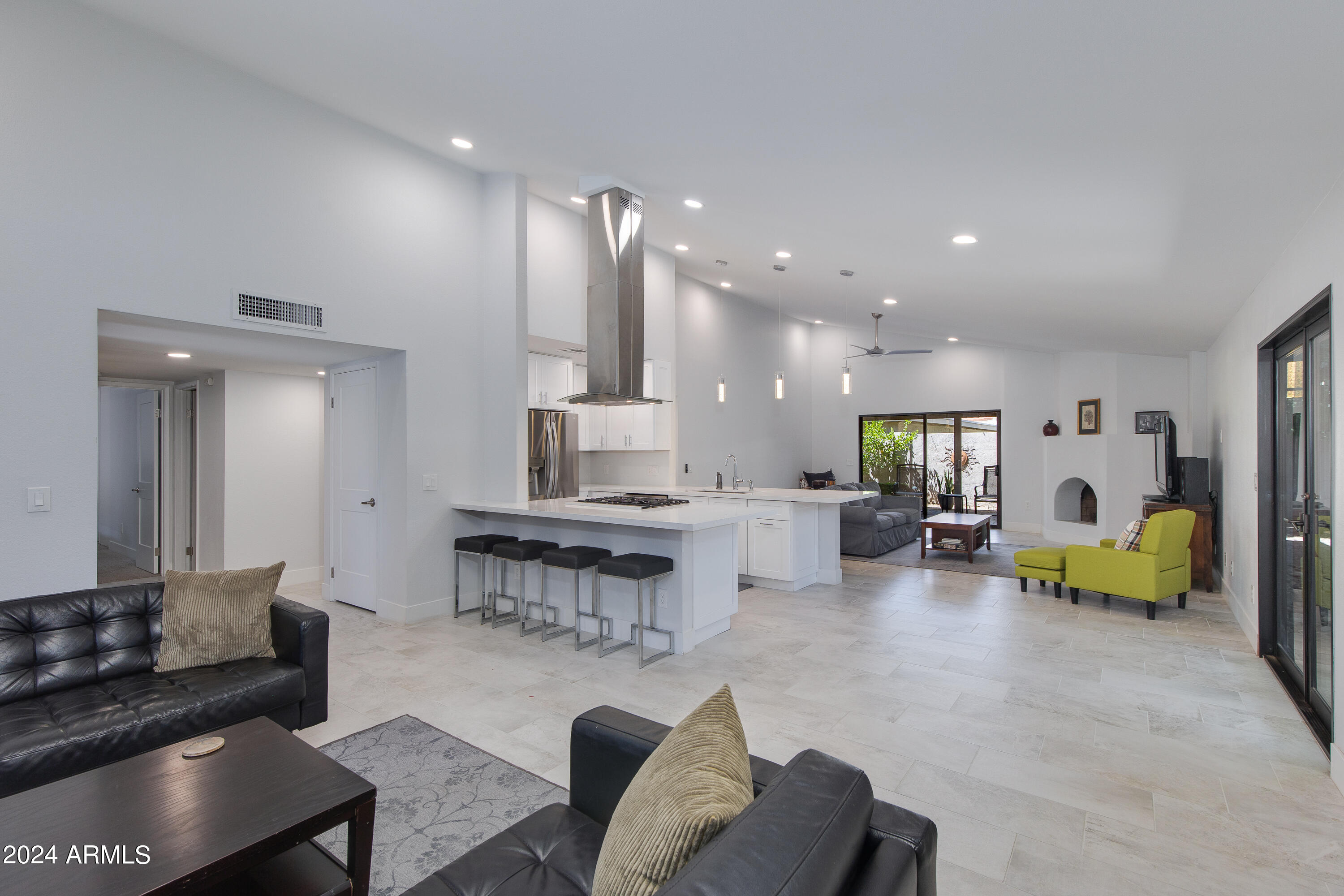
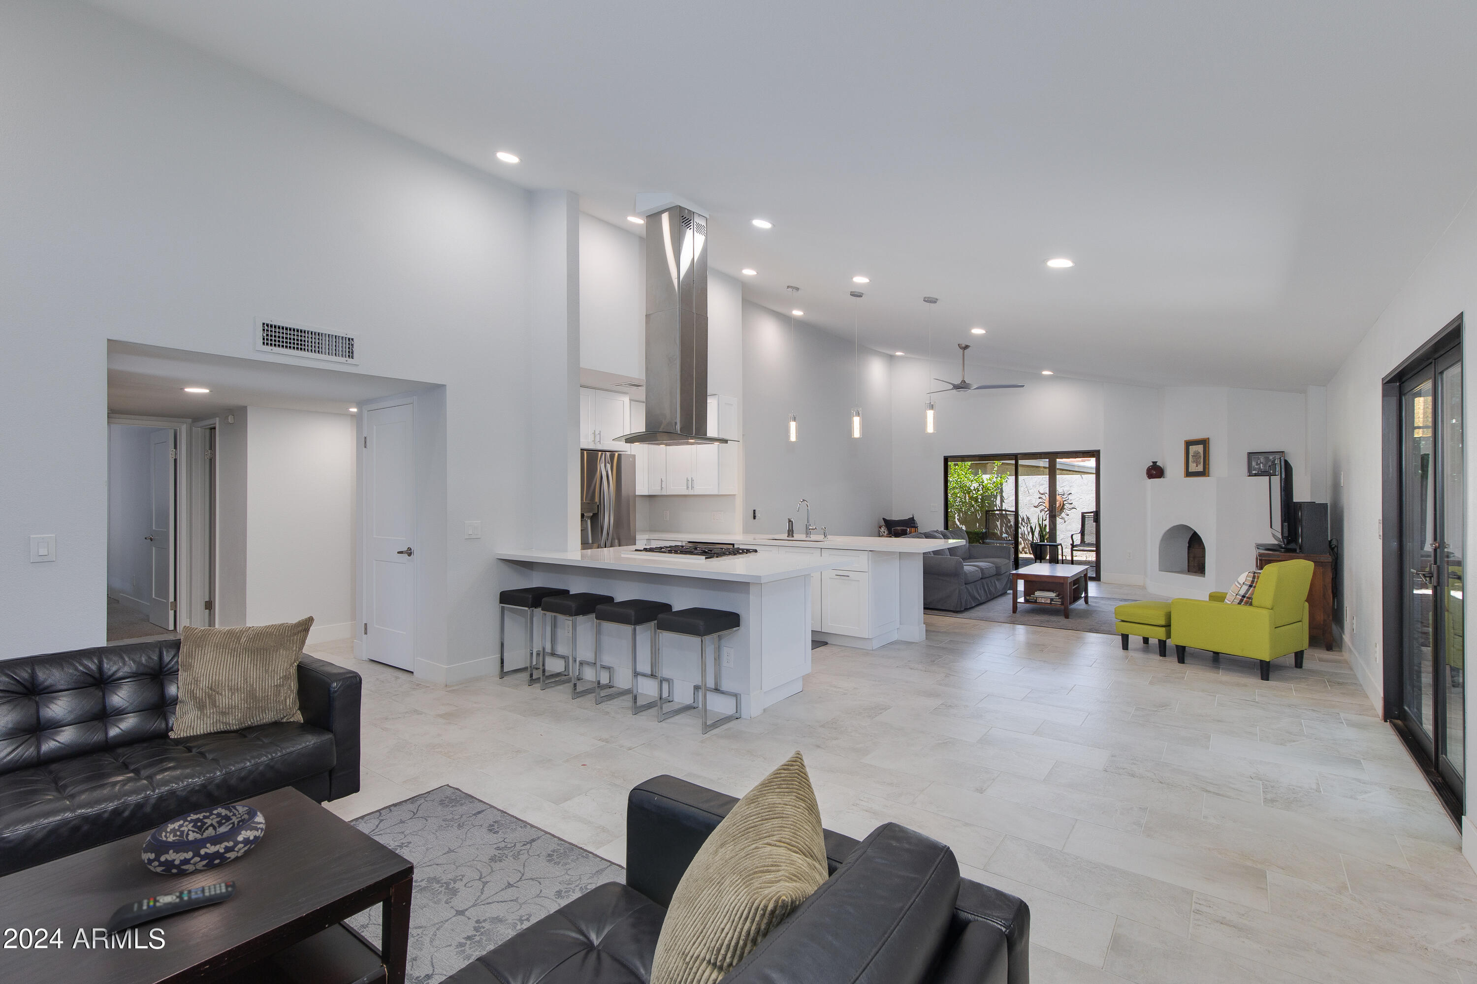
+ remote control (174, 904)
+ decorative bowl (206, 838)
